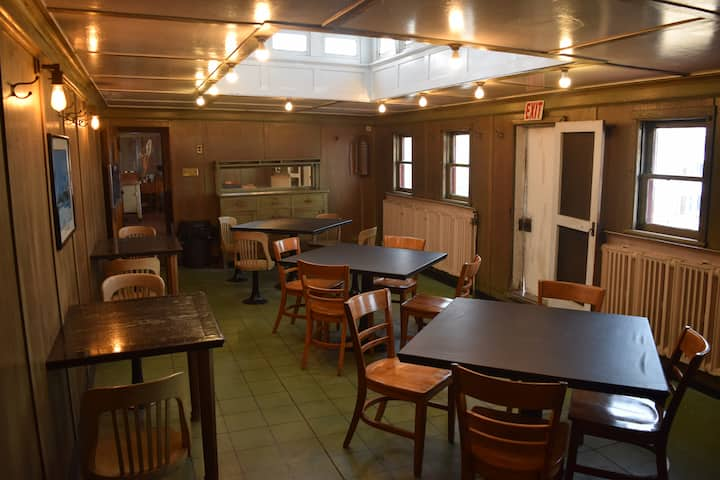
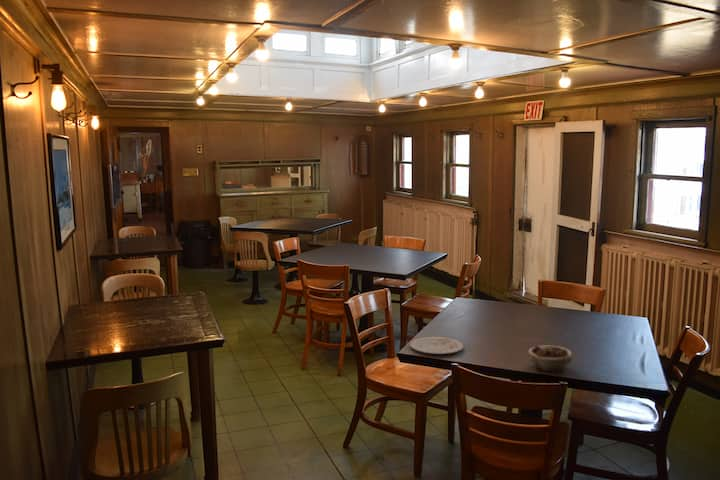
+ succulent planter (549, 356)
+ plate (436, 345)
